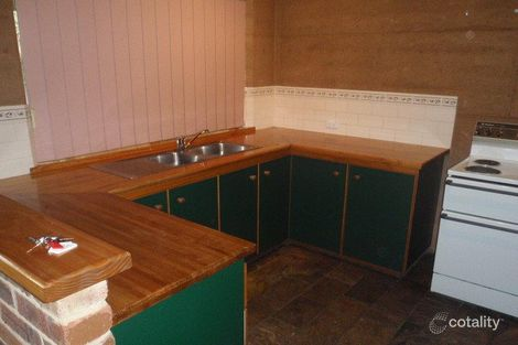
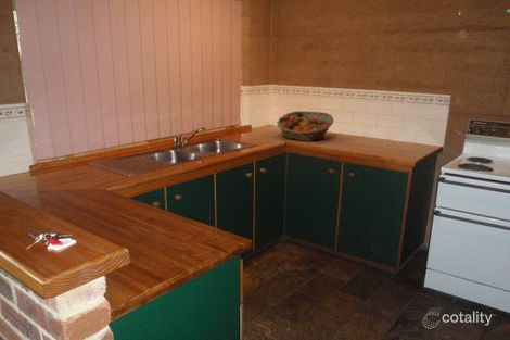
+ fruit basket (304, 125)
